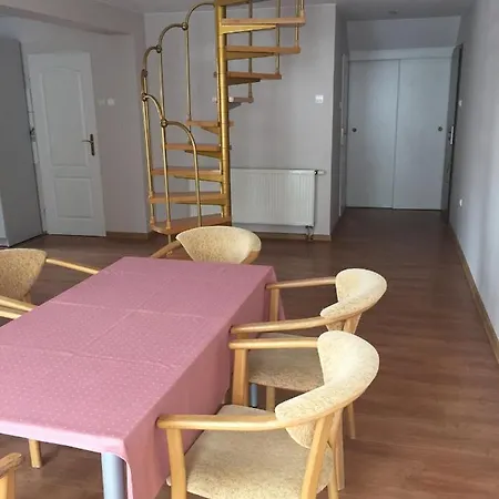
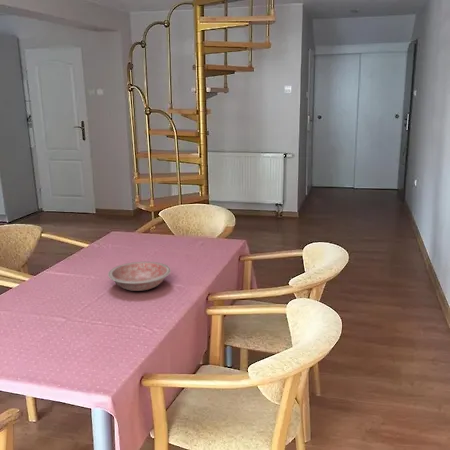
+ bowl (140, 279)
